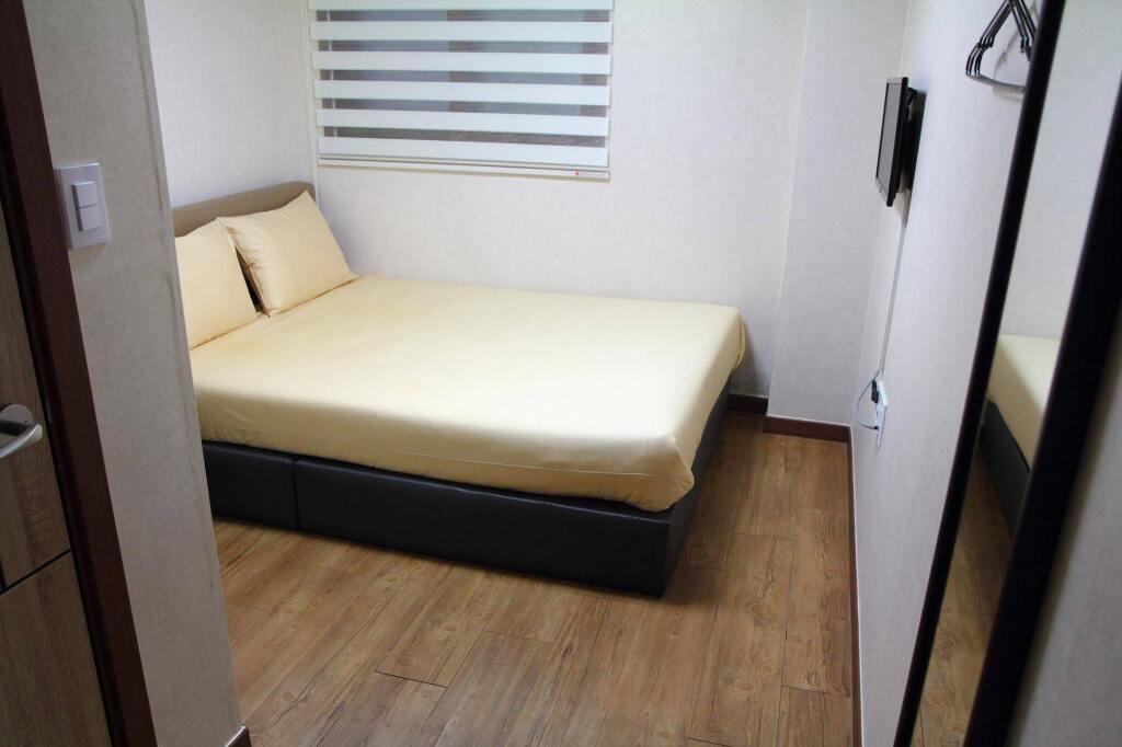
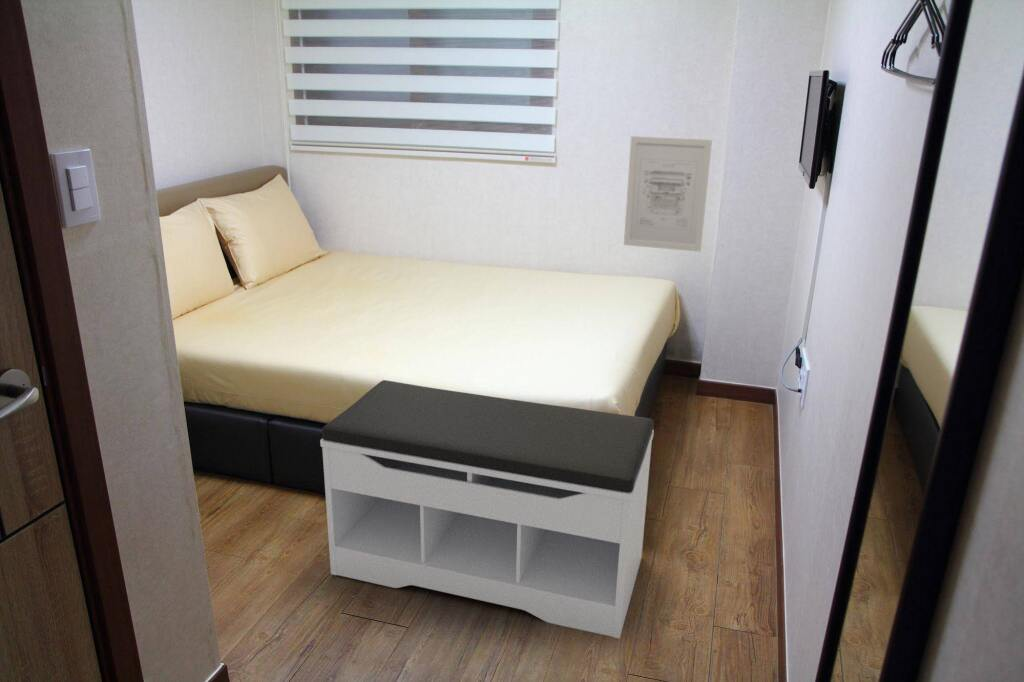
+ bench (490, 496)
+ wall art (666, 194)
